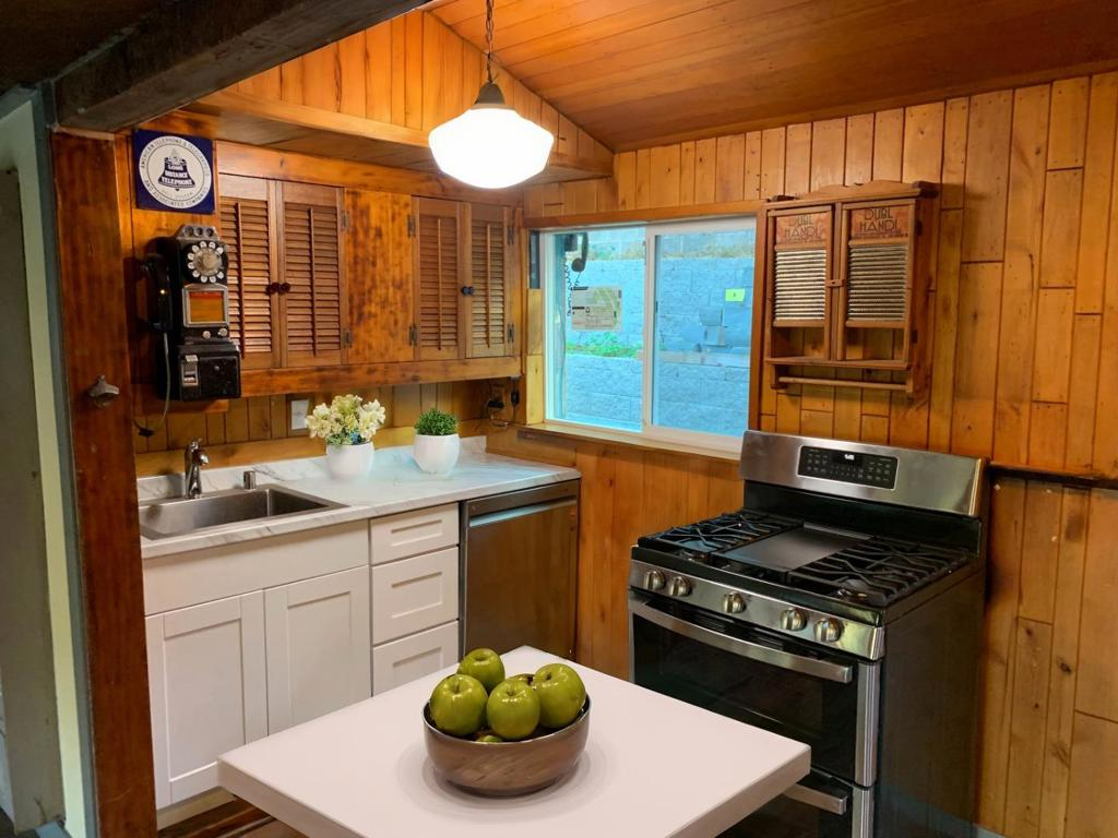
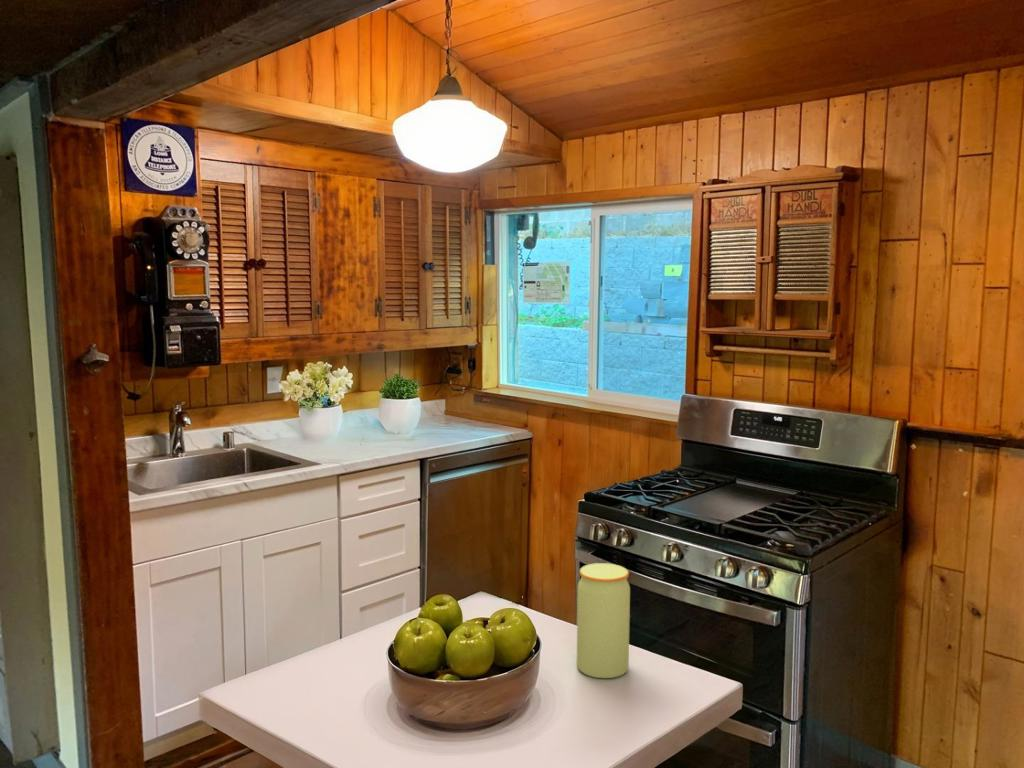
+ jar (603, 619)
